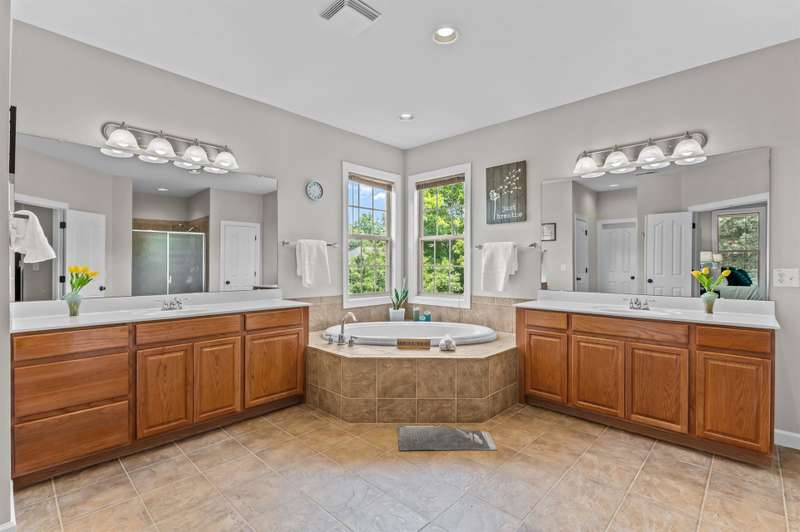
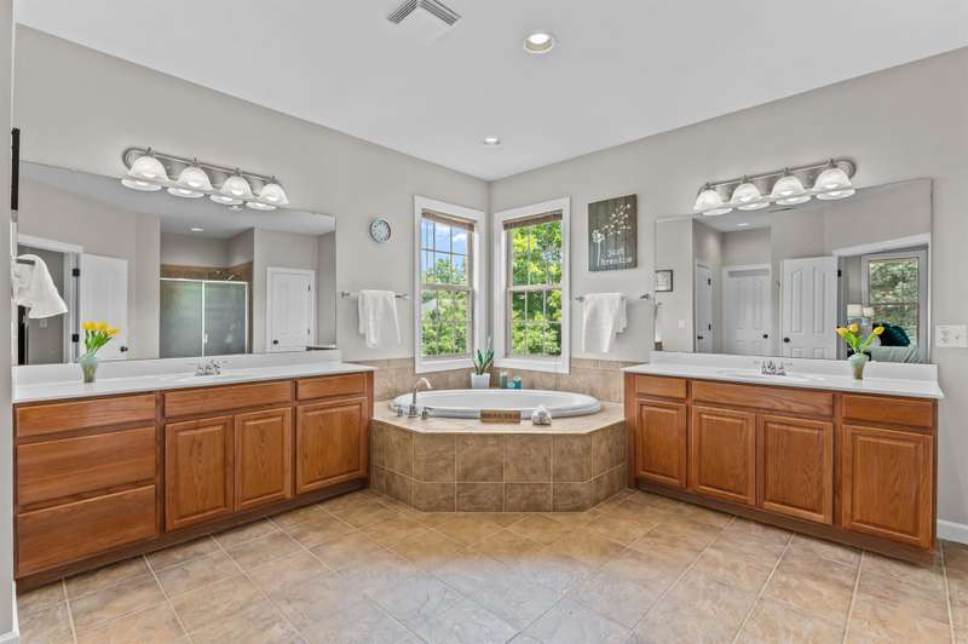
- bath mat (444, 433)
